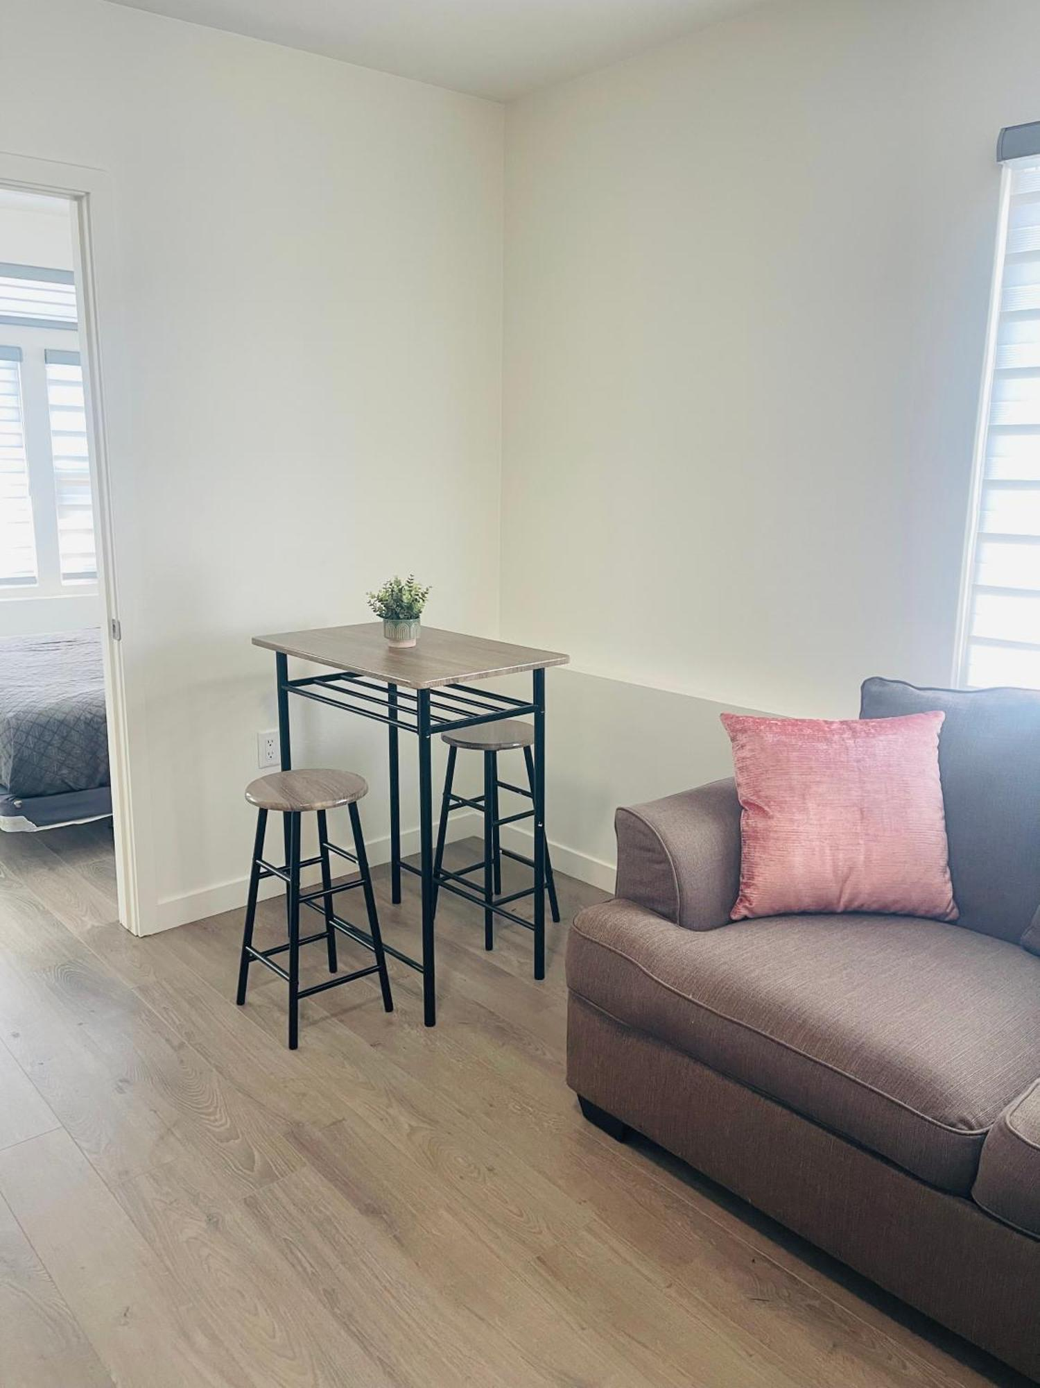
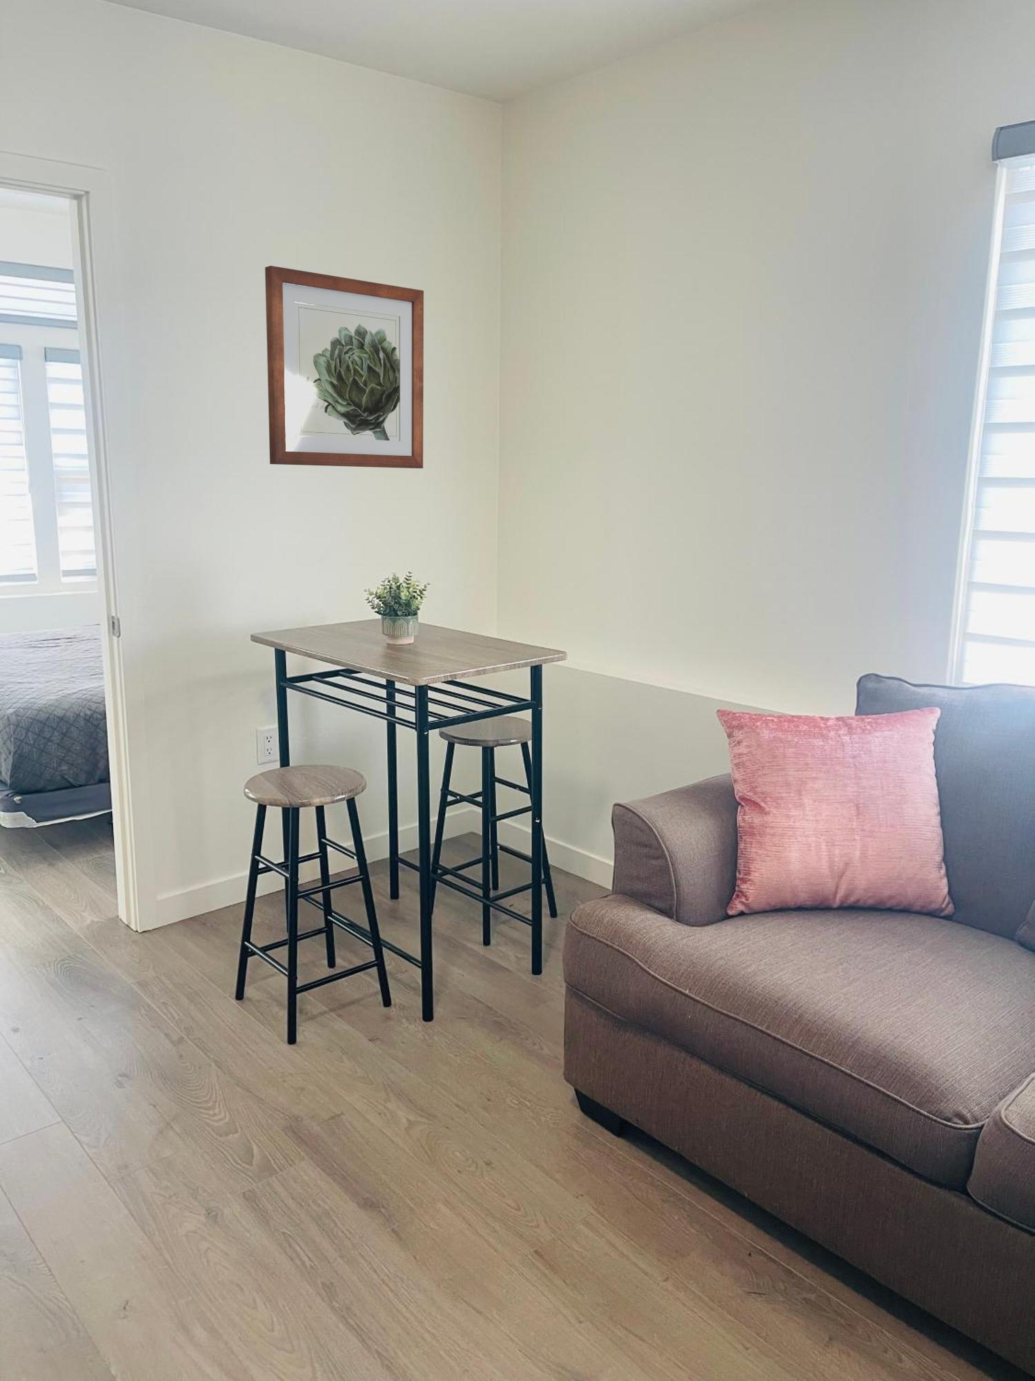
+ wall art (349, 374)
